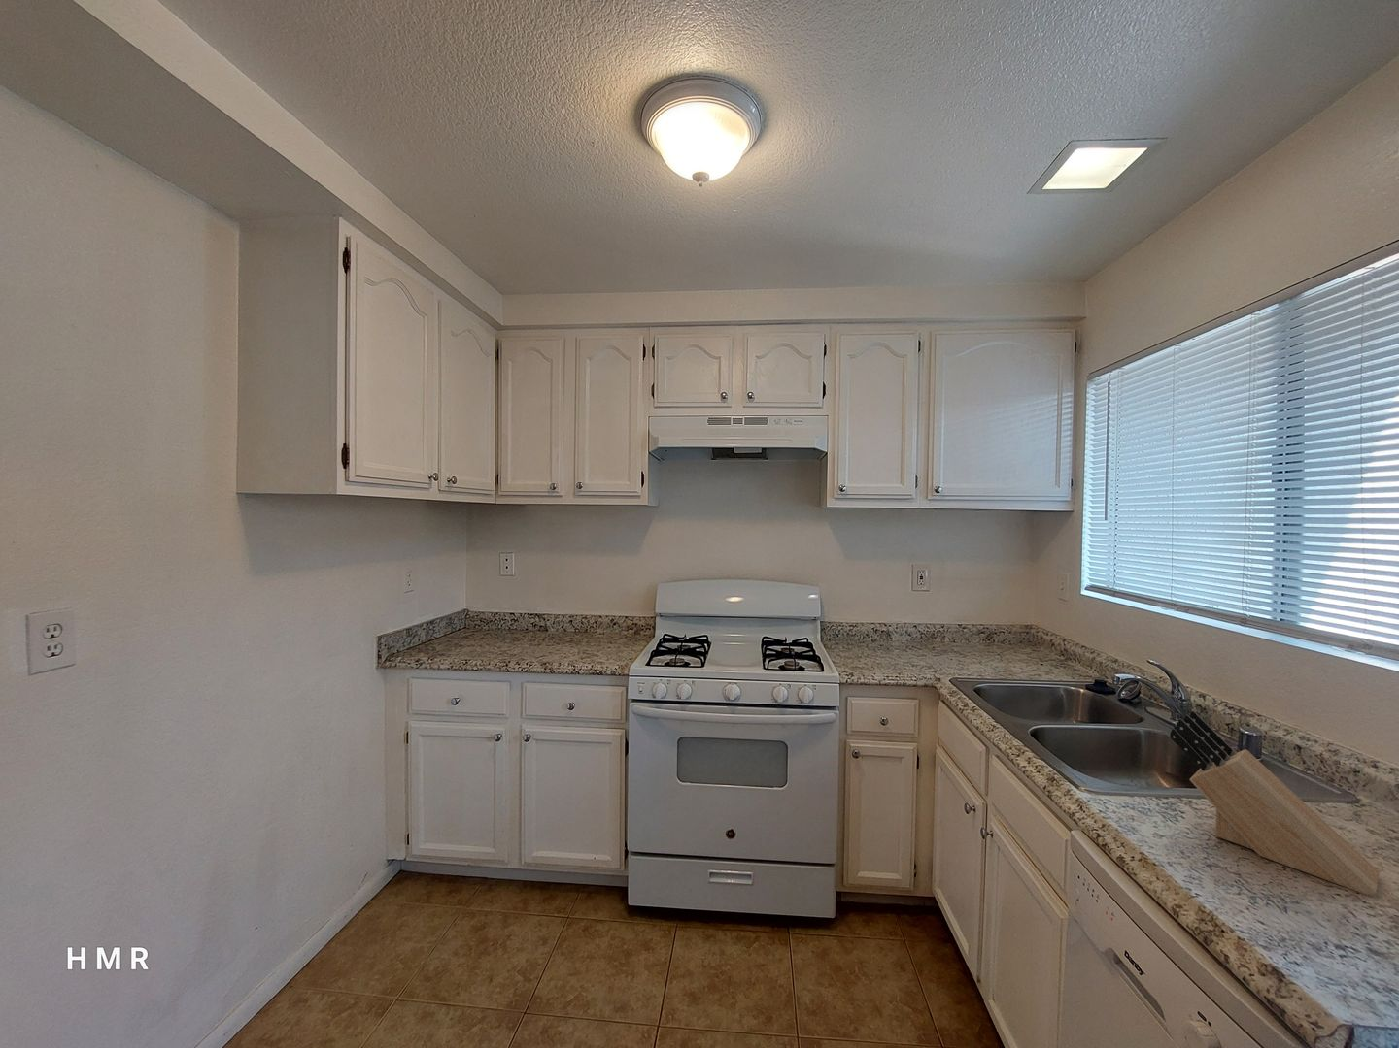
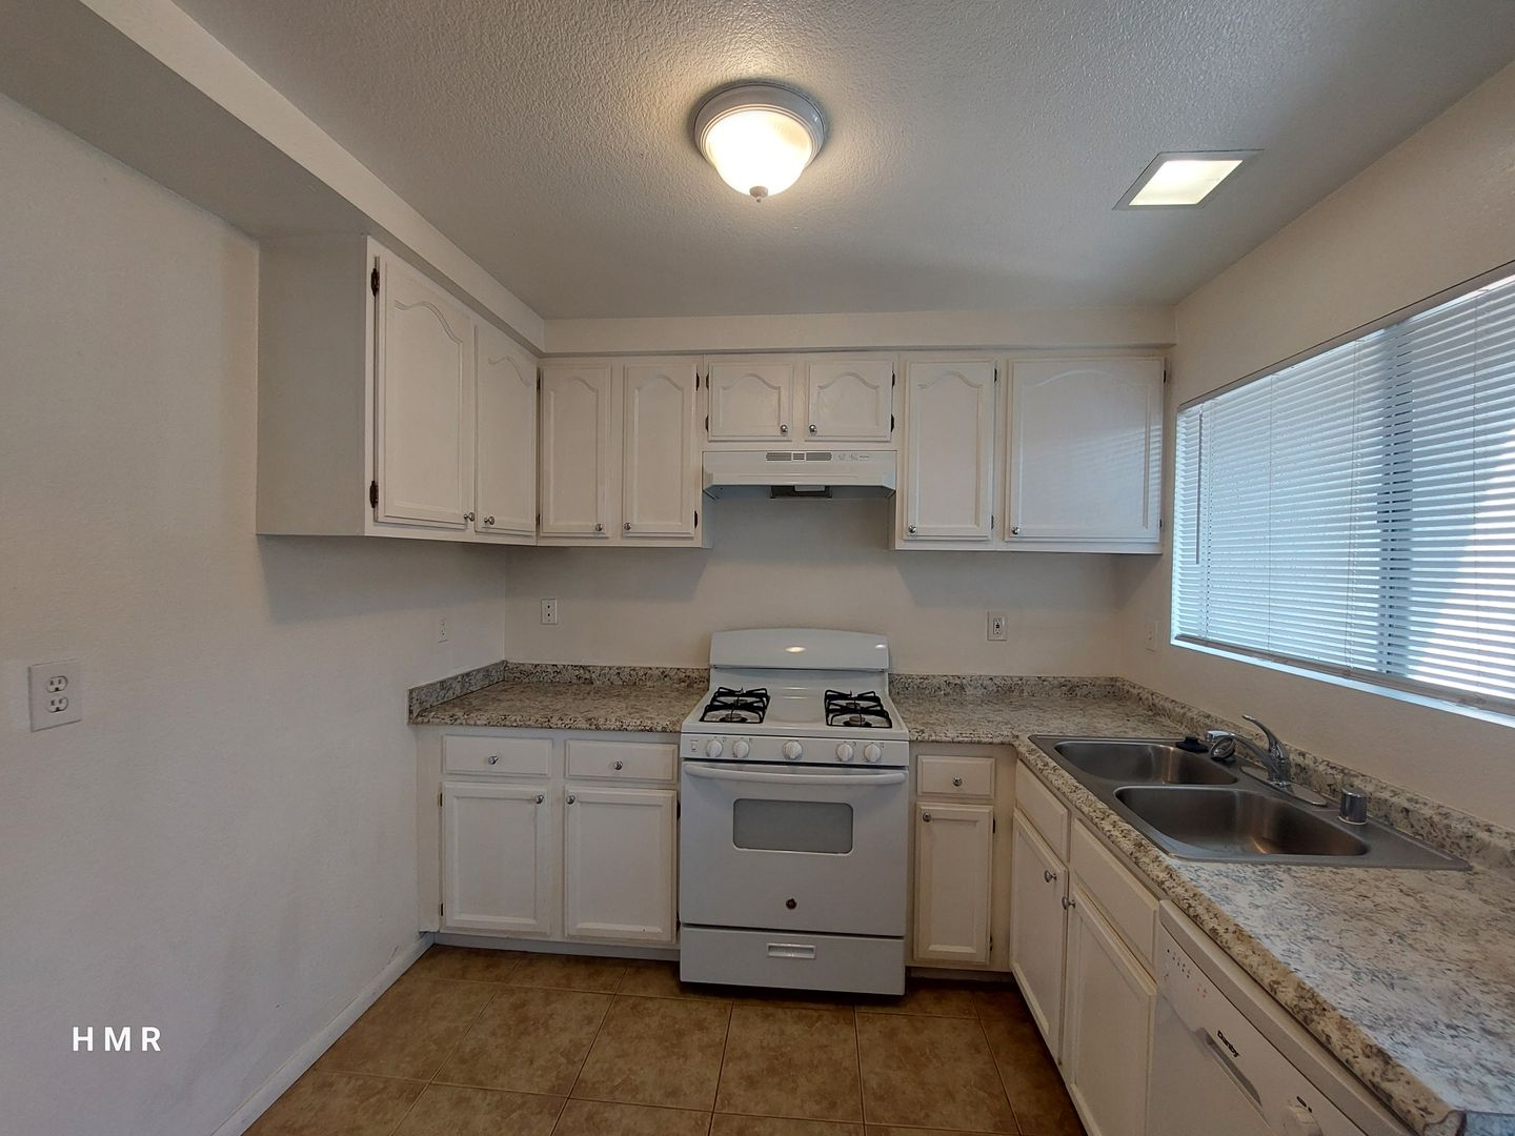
- knife block (1264, 789)
